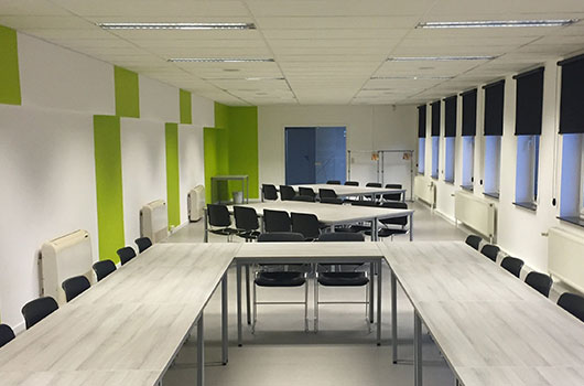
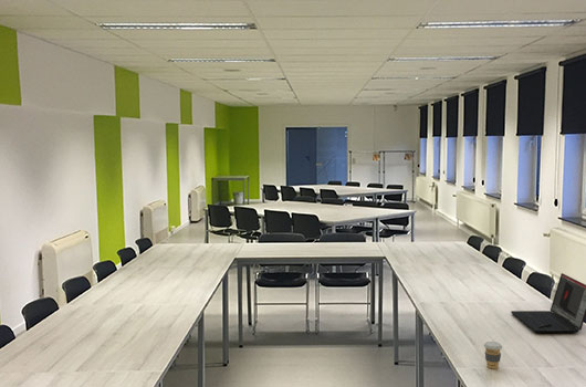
+ laptop (552, 303)
+ coffee cup (492, 355)
